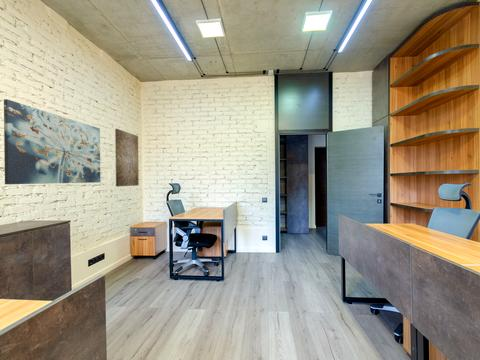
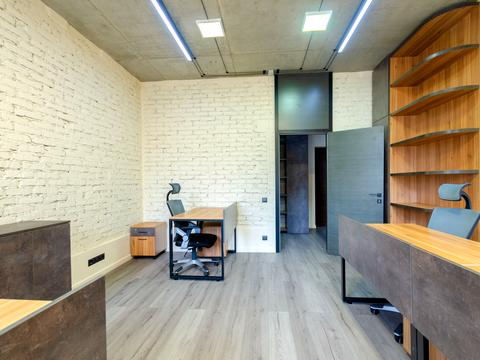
- wall art (62, 150)
- wall art (127, 159)
